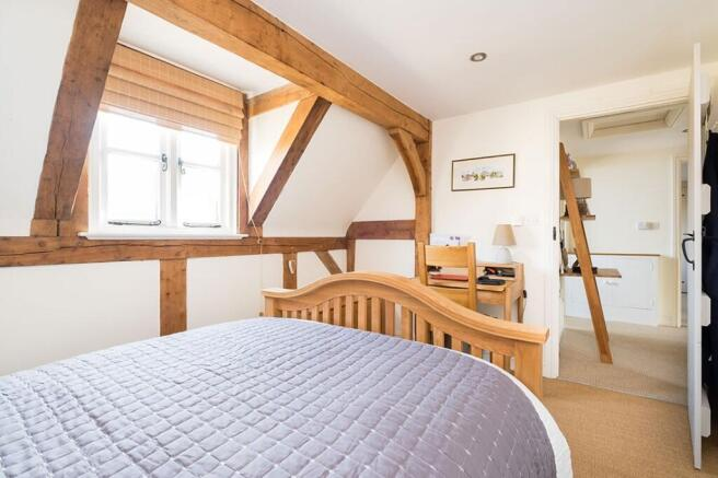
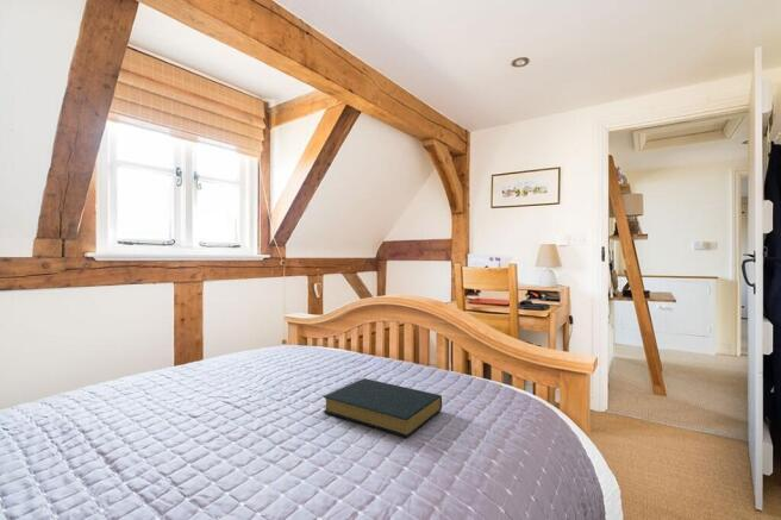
+ hardback book (382, 402)
